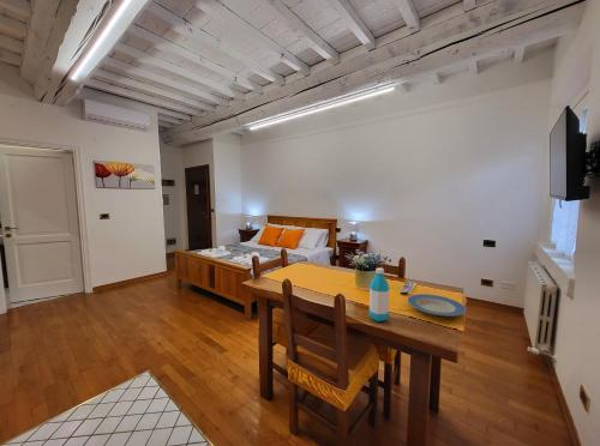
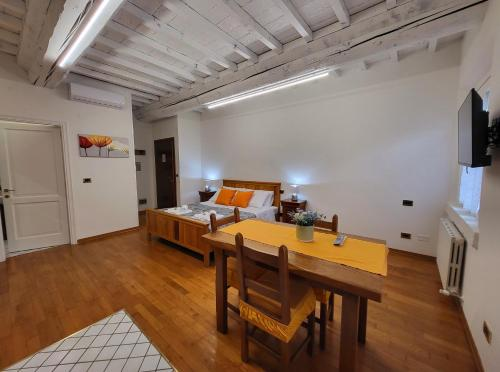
- water bottle (379, 294)
- plate (434, 306)
